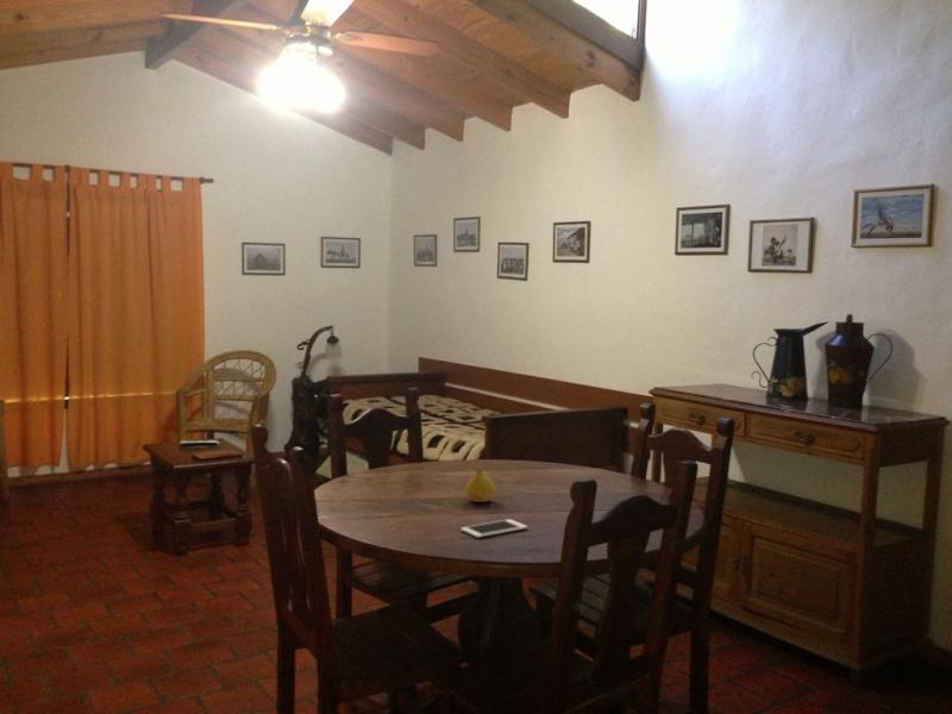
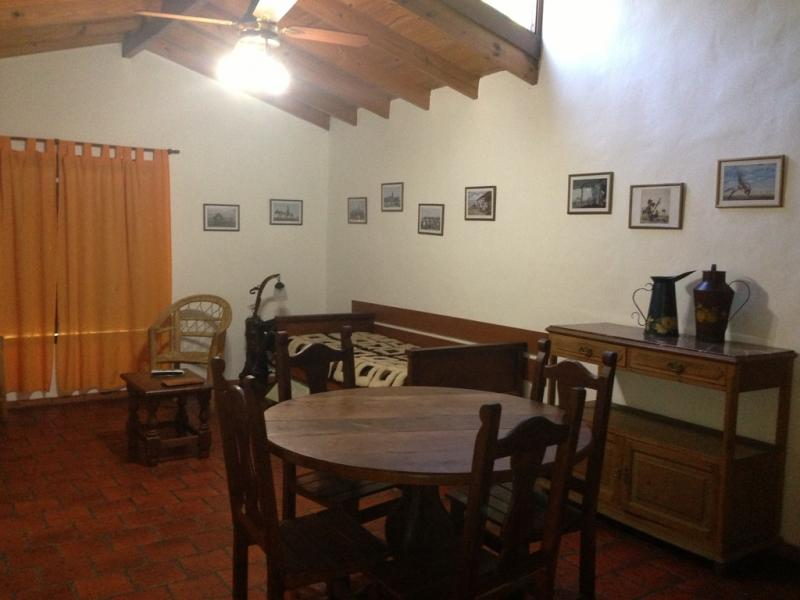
- cell phone (494, 527)
- fruit (480, 483)
